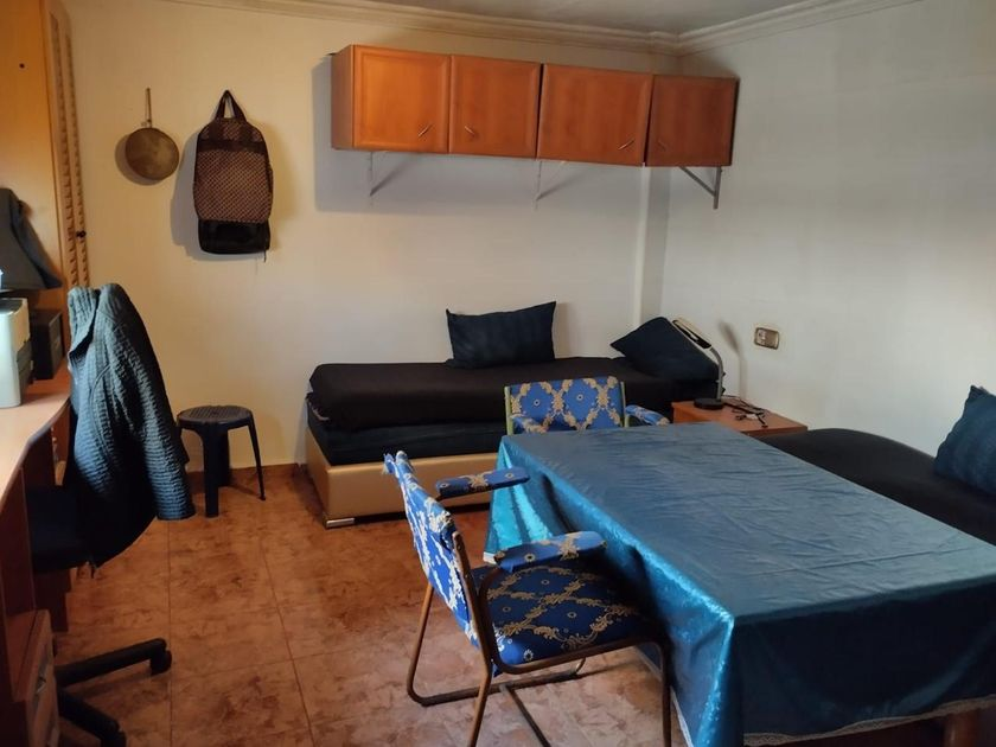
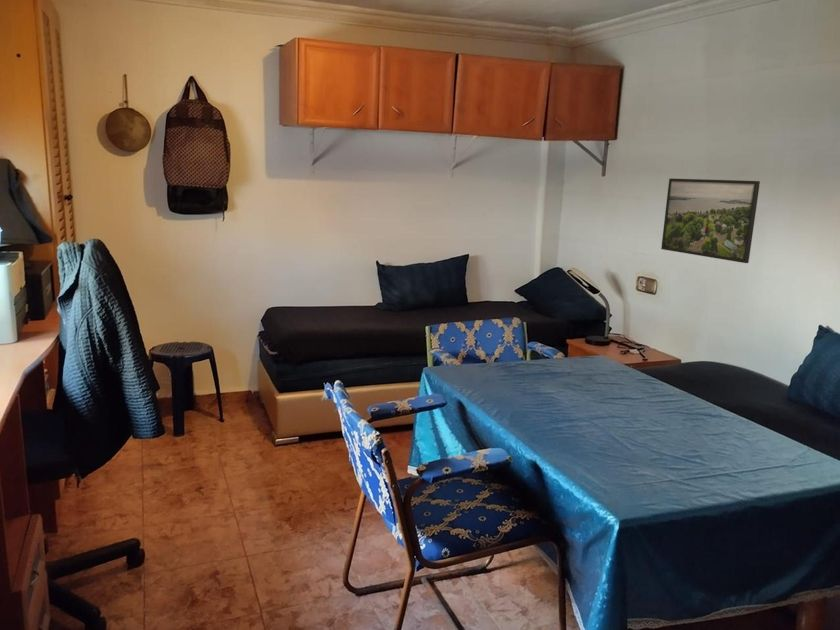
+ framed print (706, 218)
